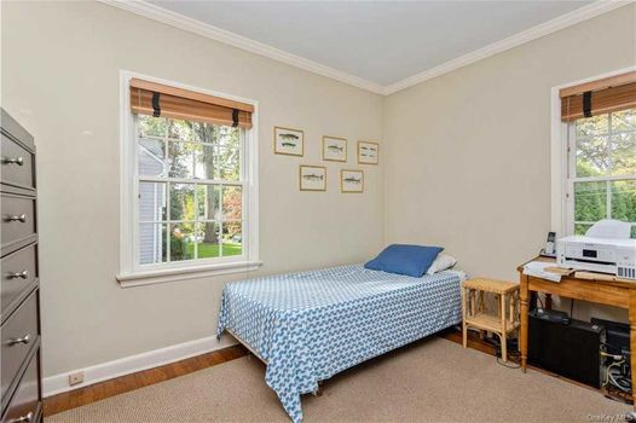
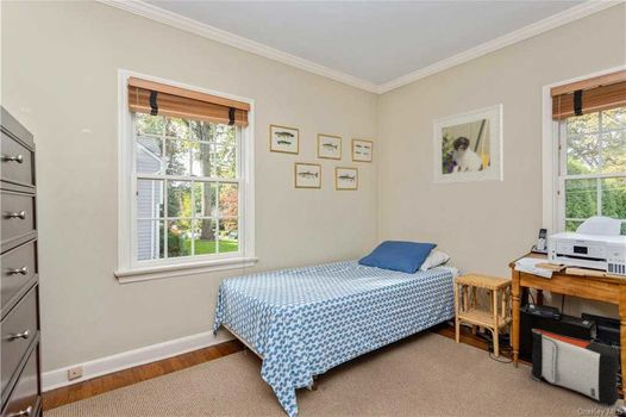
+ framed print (464, 148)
+ backpack (570, 362)
